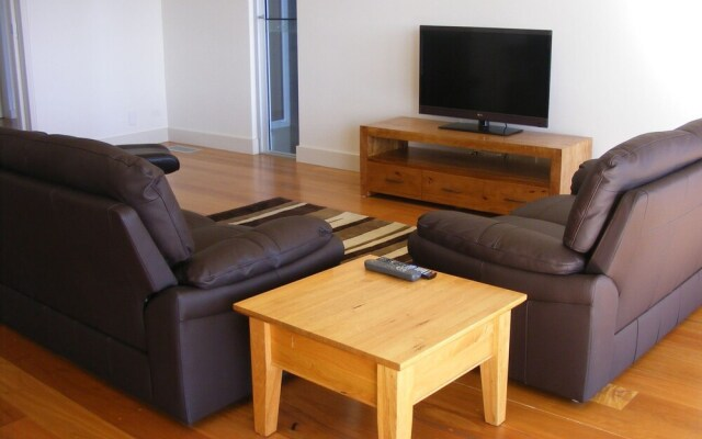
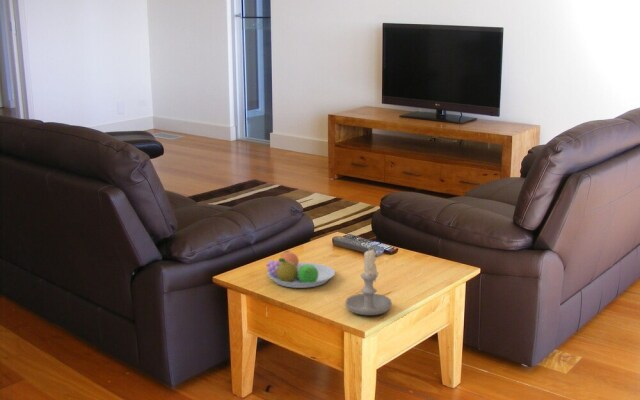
+ candle (368, 279)
+ fruit bowl (300, 267)
